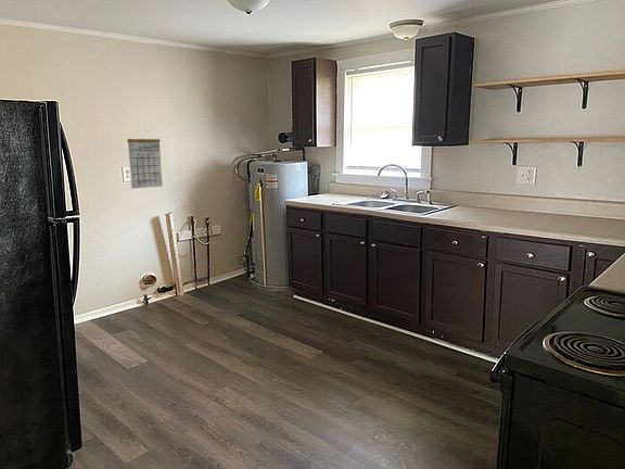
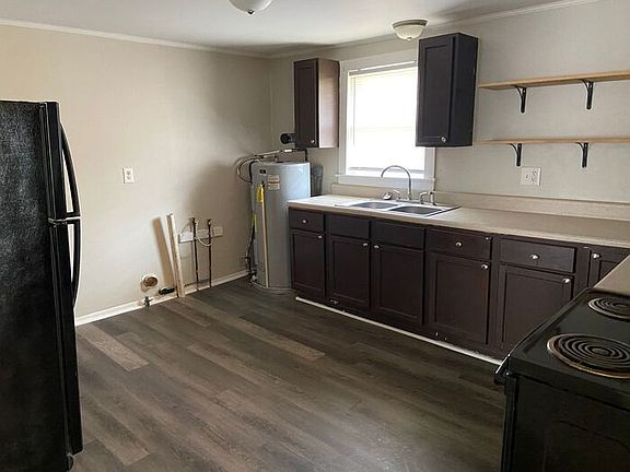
- calendar (144, 157)
